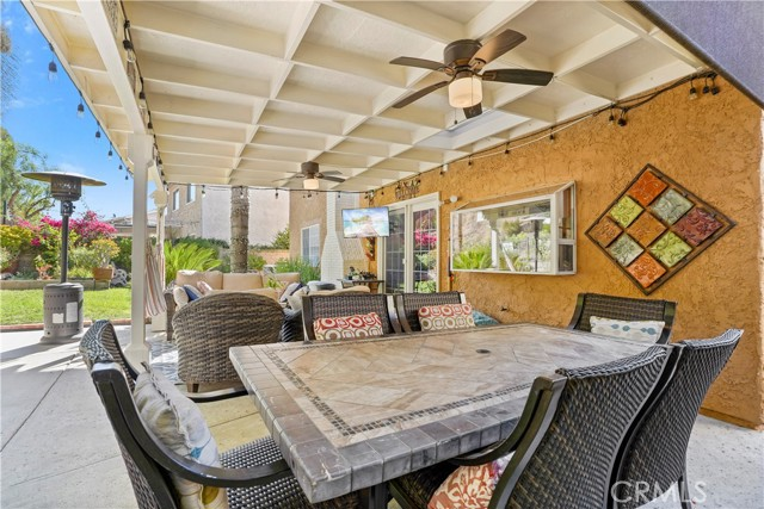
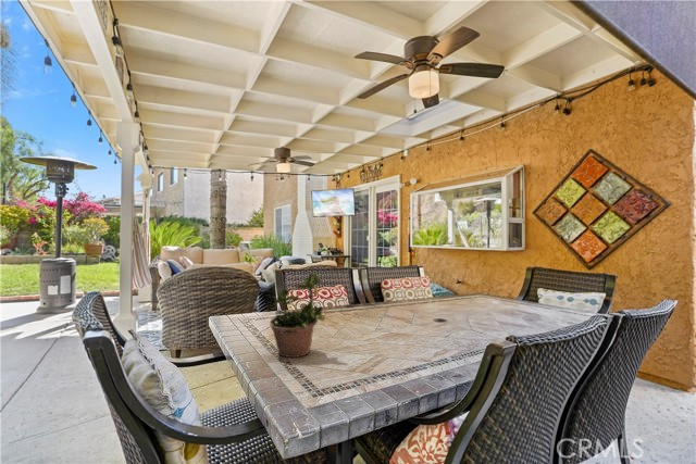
+ potted plant (294, 311)
